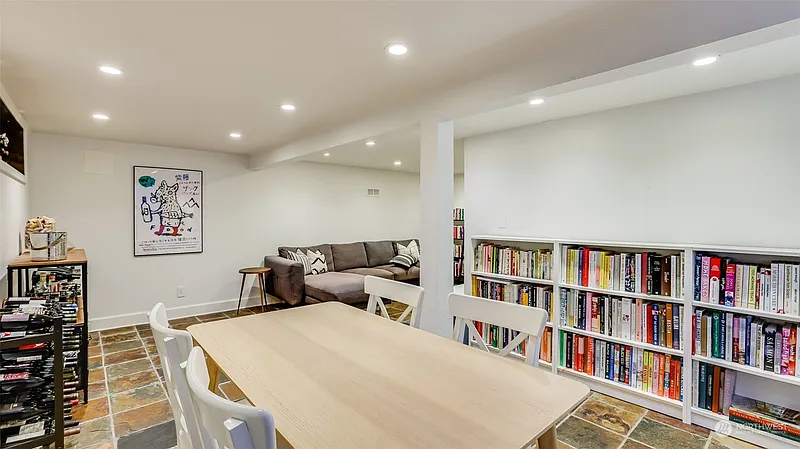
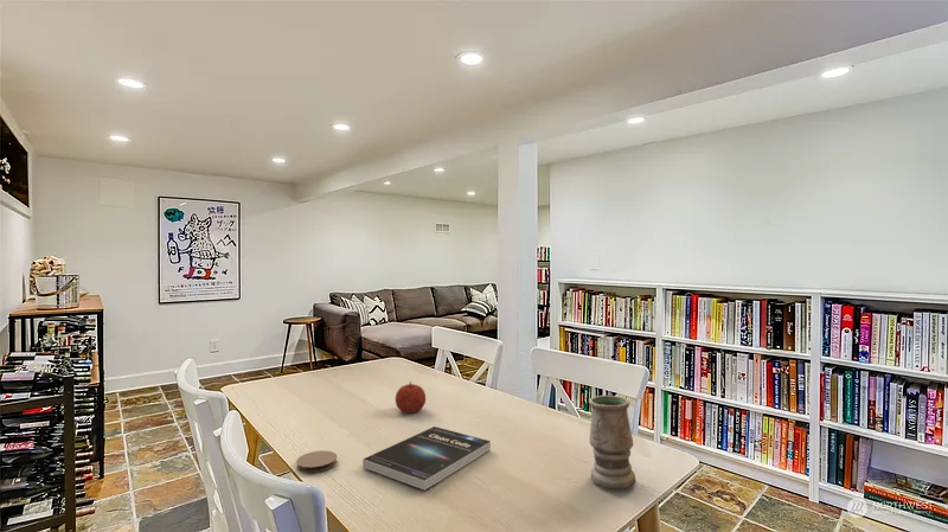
+ book (429, 454)
+ coaster (316, 461)
+ vase (611, 440)
+ fruit (410, 396)
